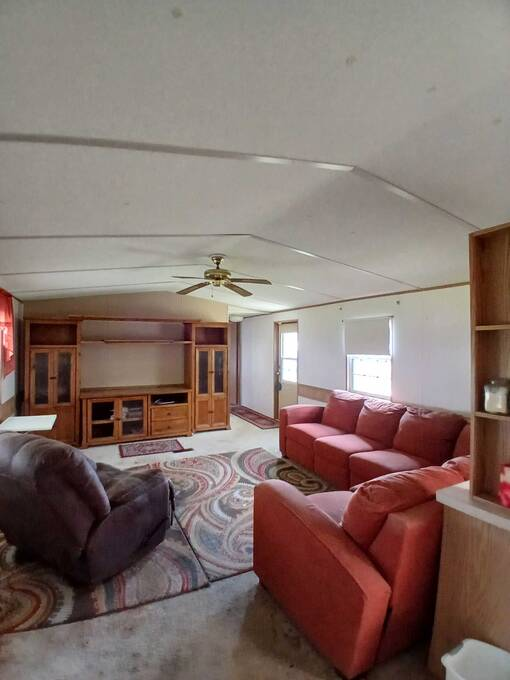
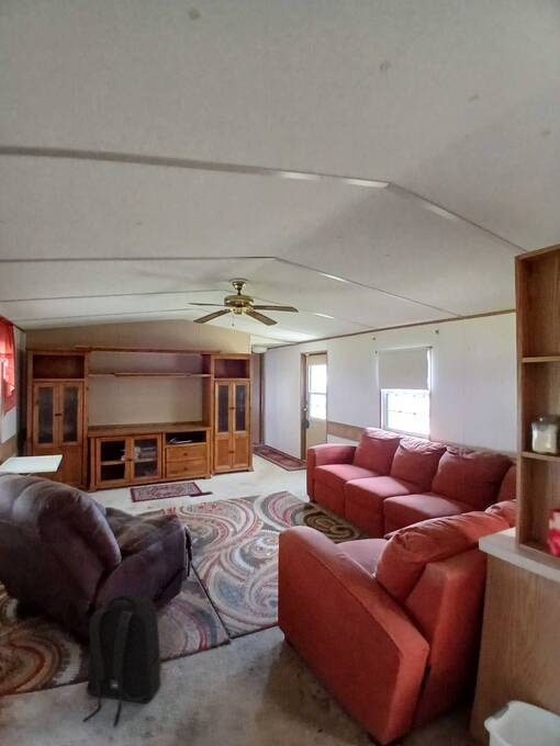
+ backpack (120, 646)
